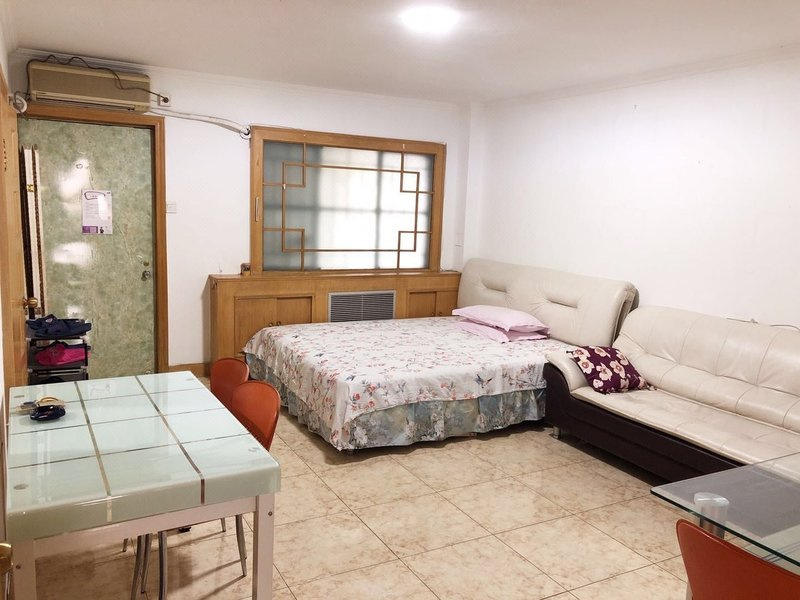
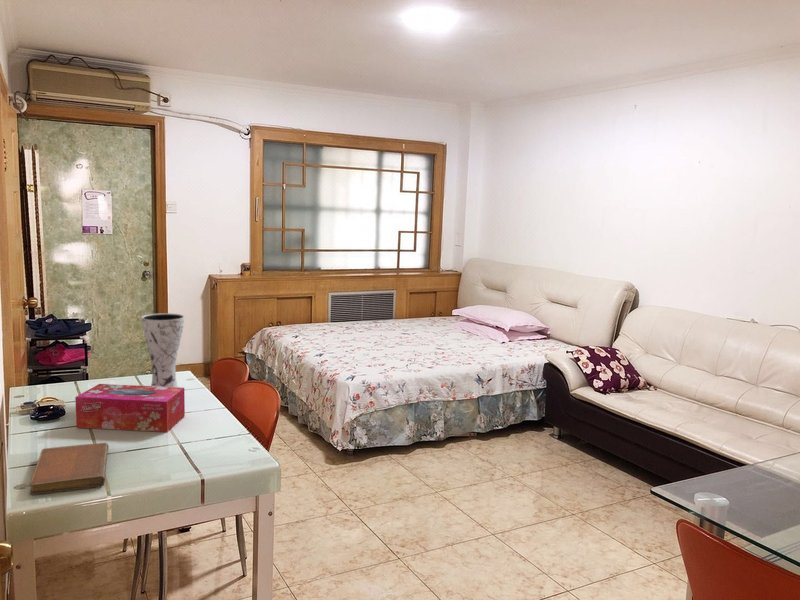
+ tissue box (132, 407)
+ notebook (72, 466)
+ vase (163, 356)
